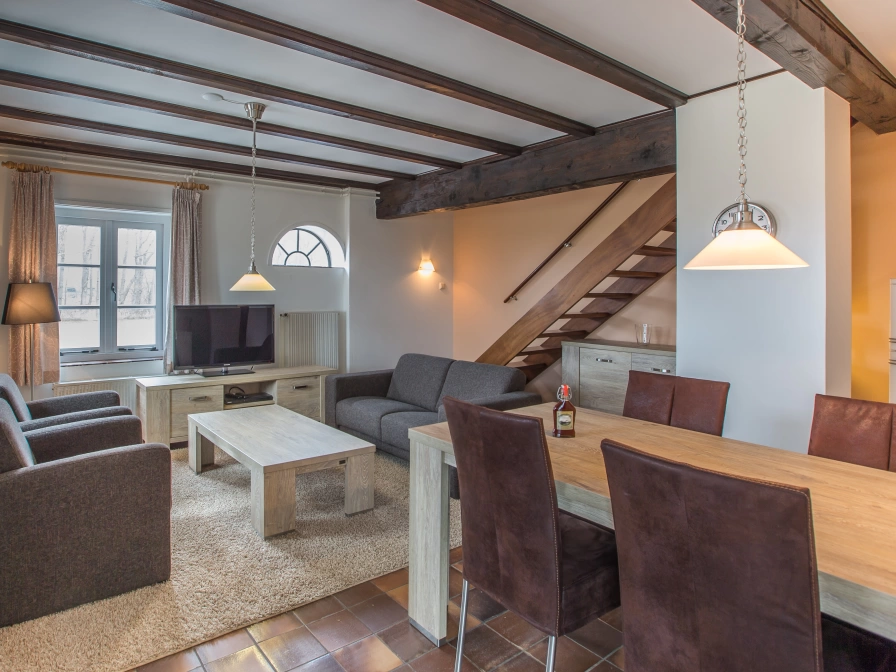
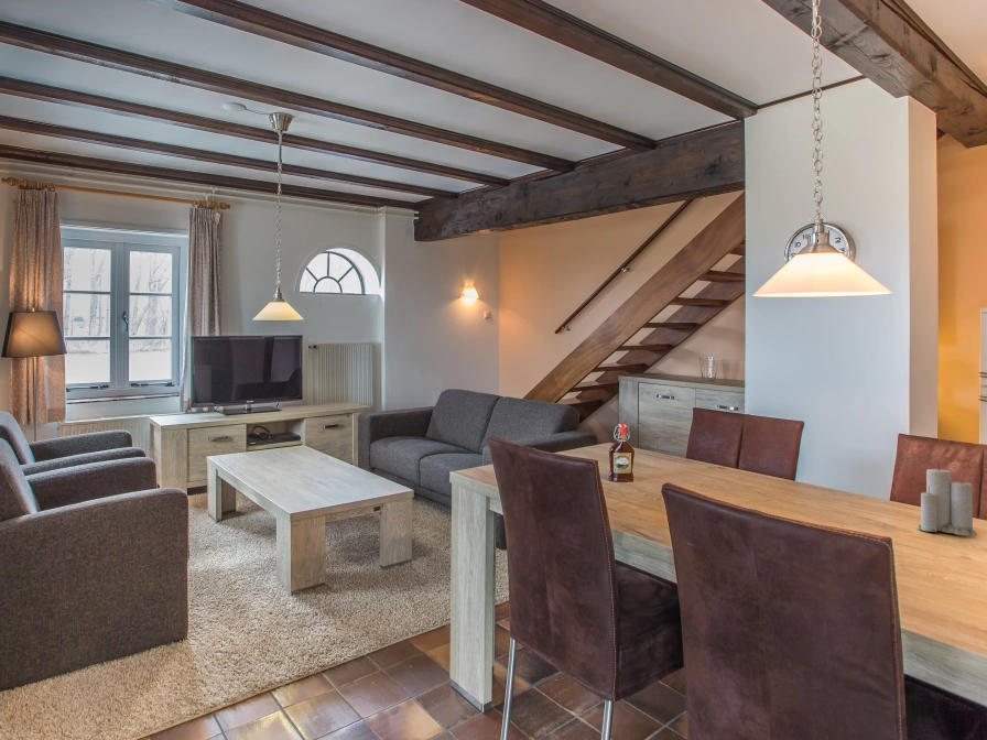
+ candle (943, 497)
